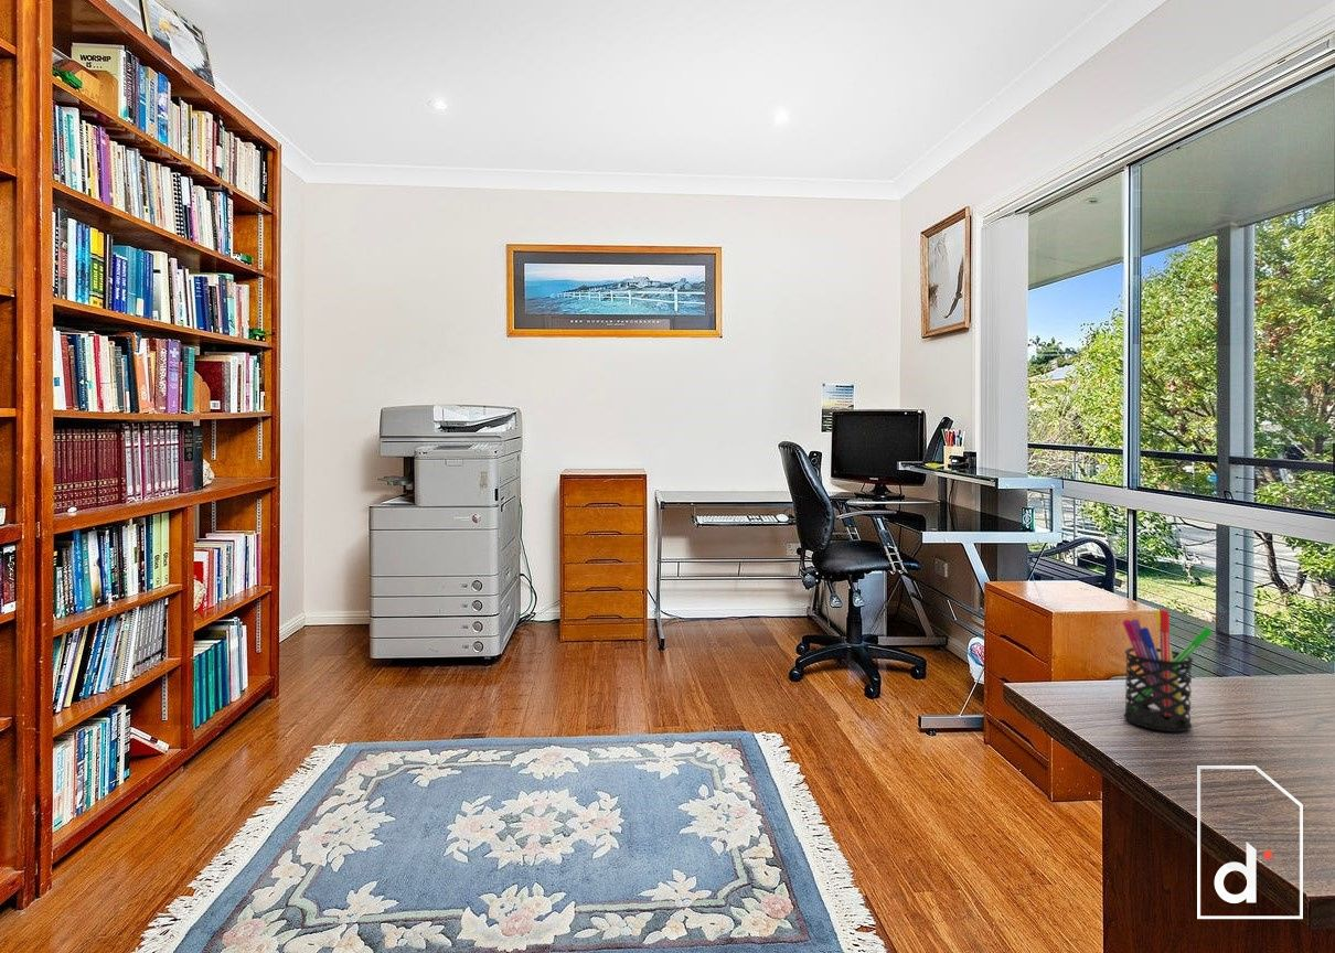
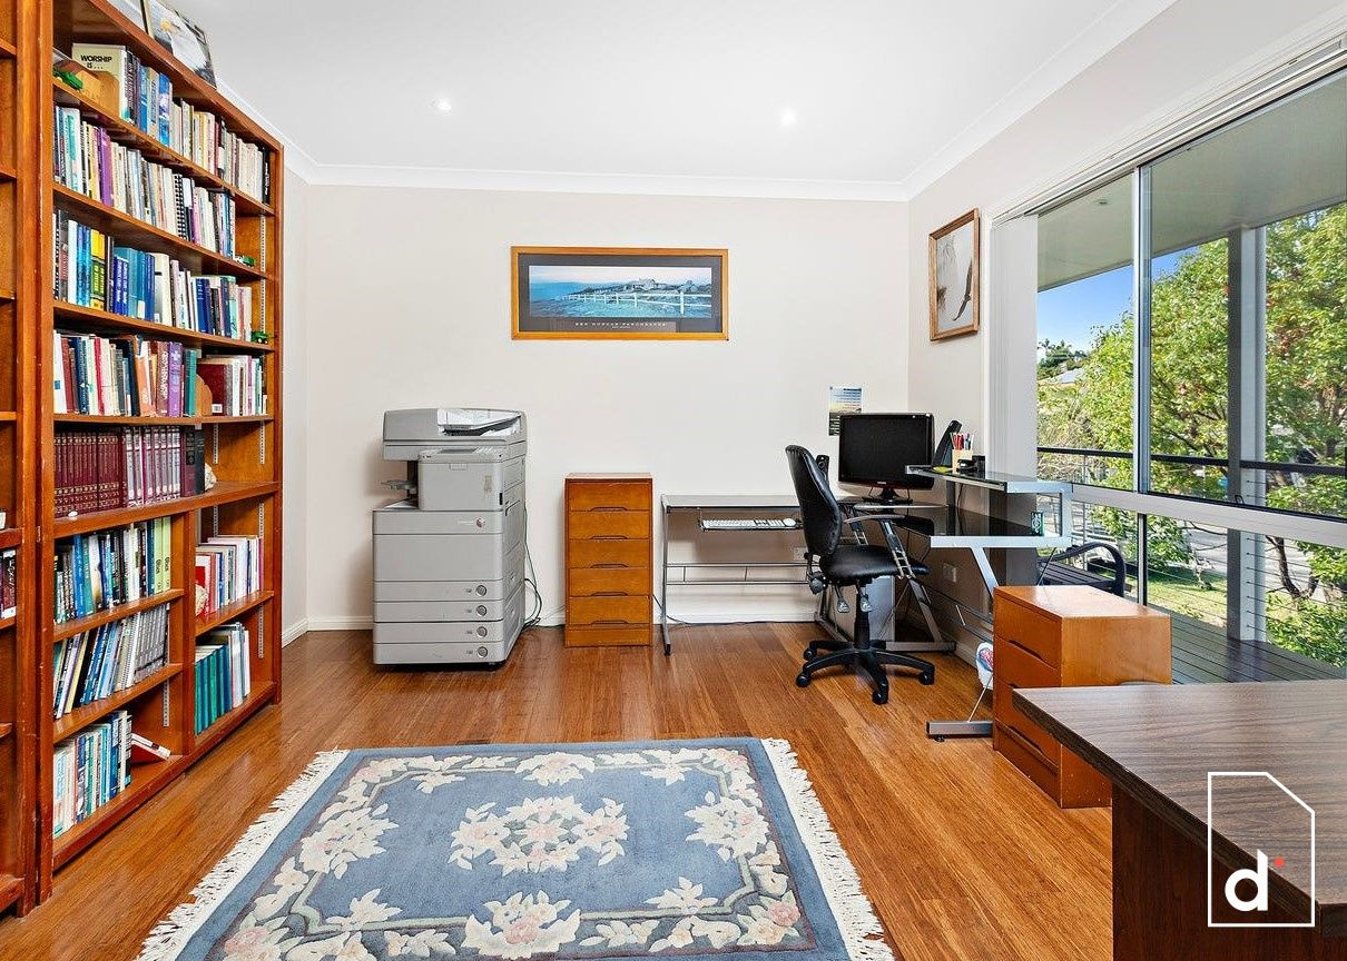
- pen holder (1166, 664)
